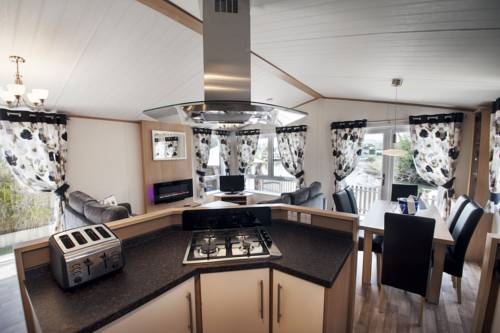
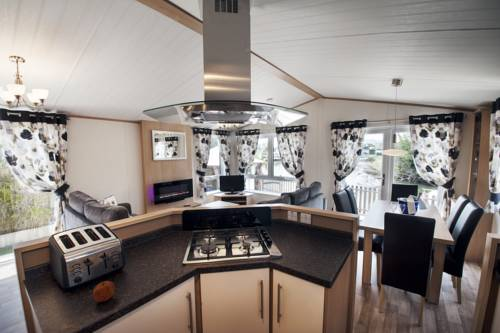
+ apple (103, 291)
